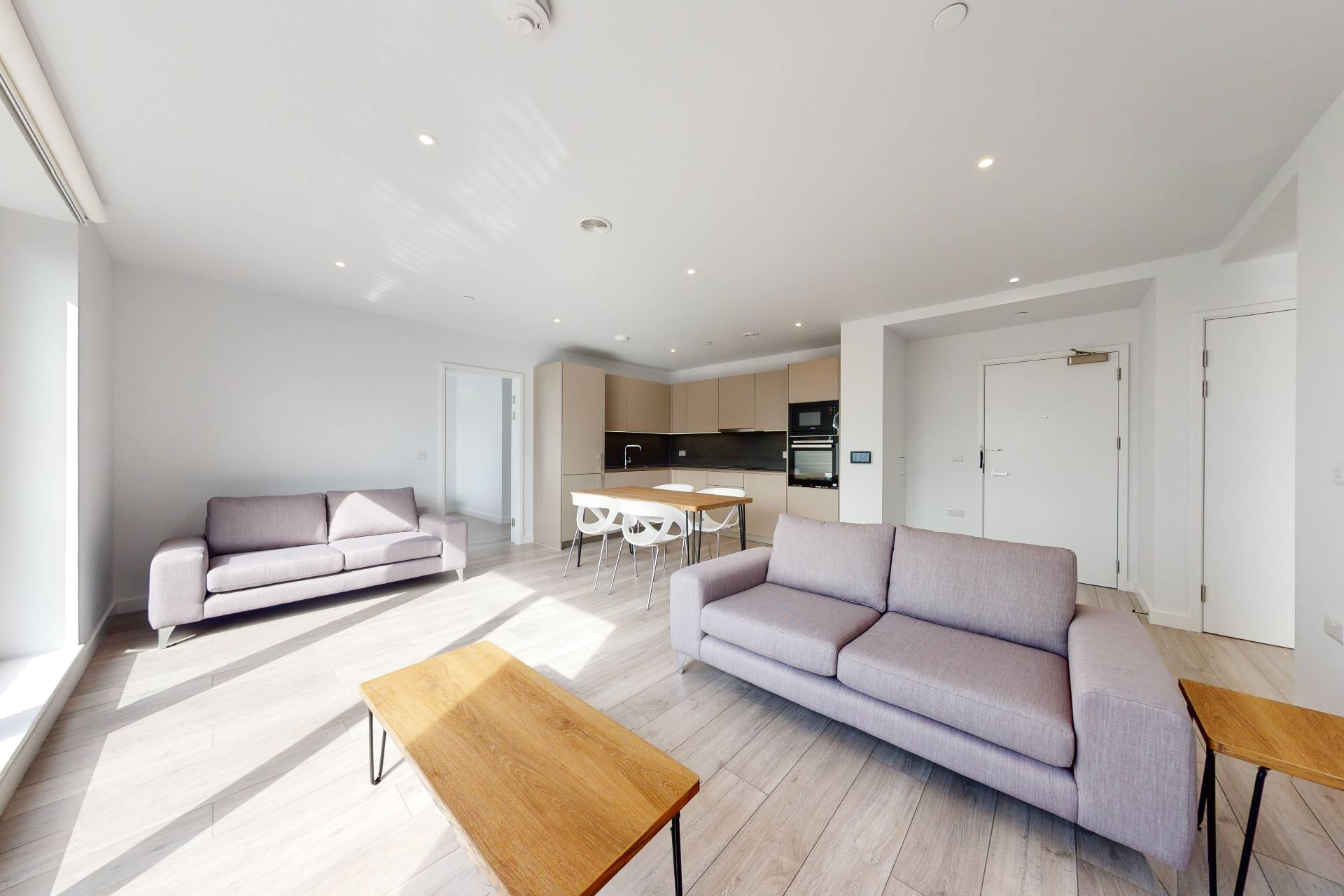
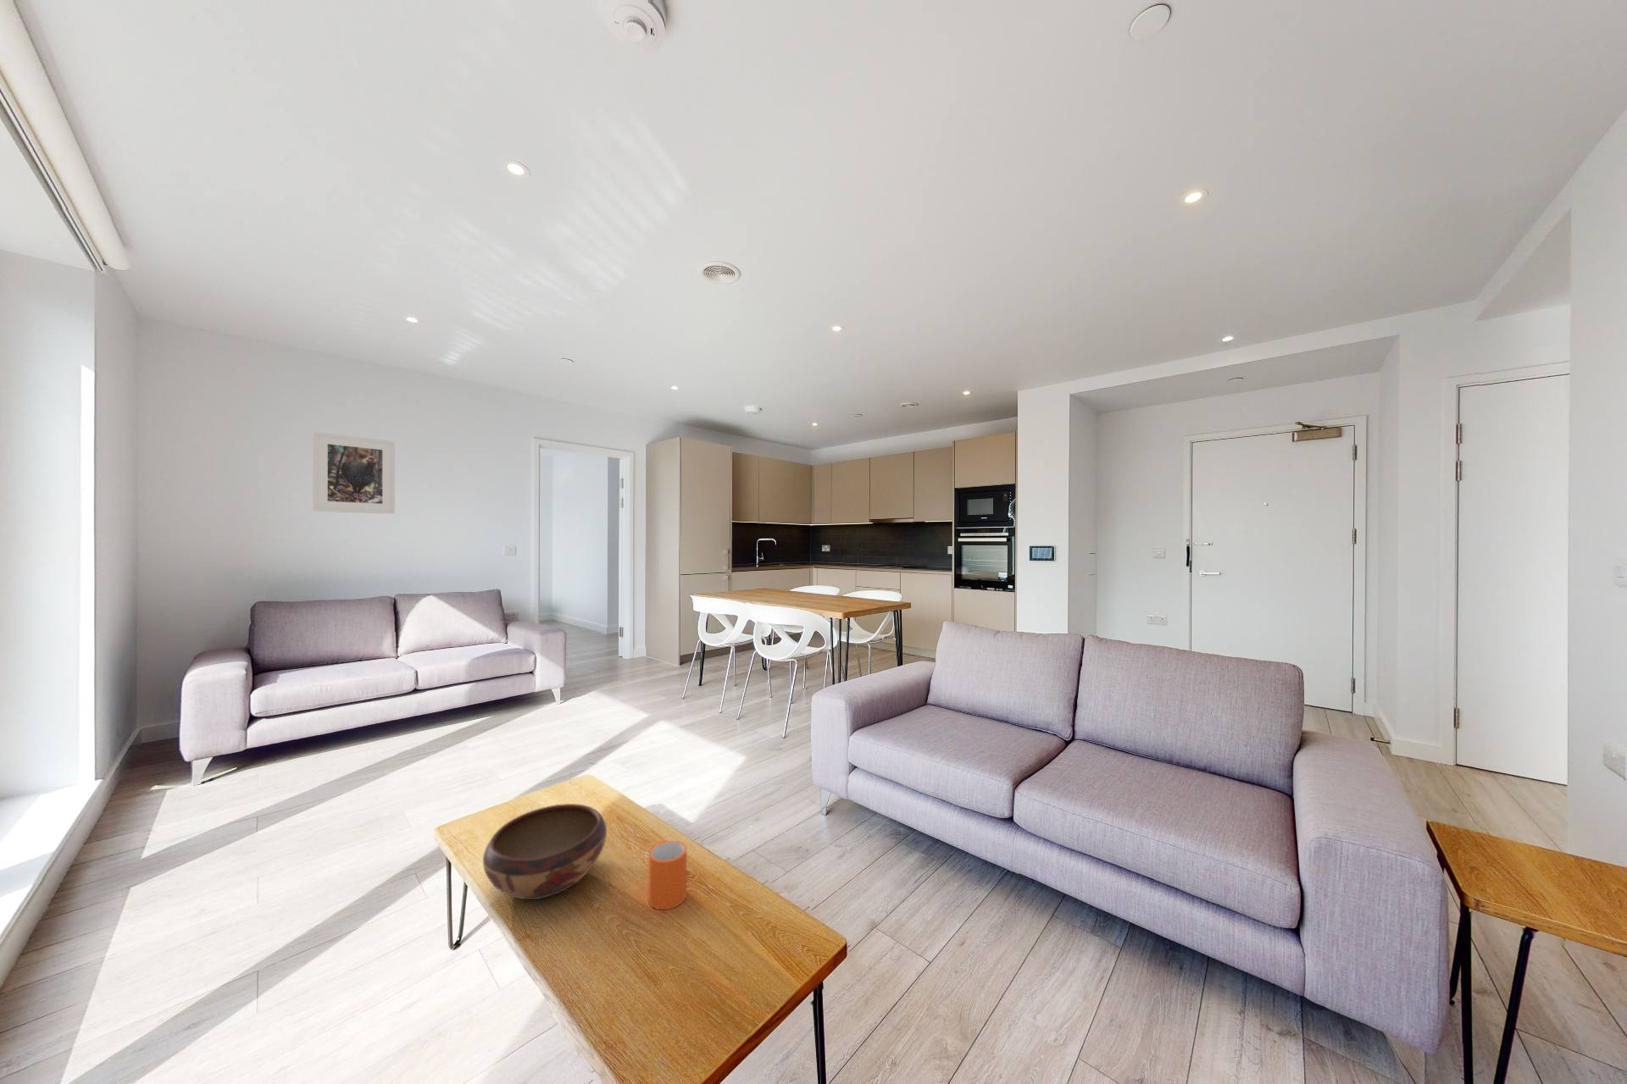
+ decorative bowl (547, 854)
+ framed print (355, 474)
+ mug (663, 871)
